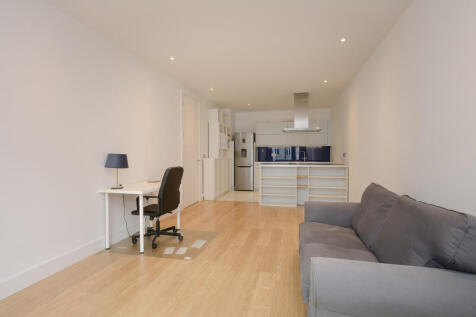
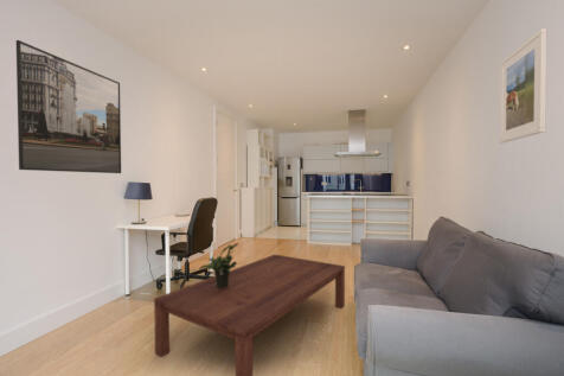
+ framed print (77, 119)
+ coffee table (264, 302)
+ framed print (520, 93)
+ potted plant (222, 265)
